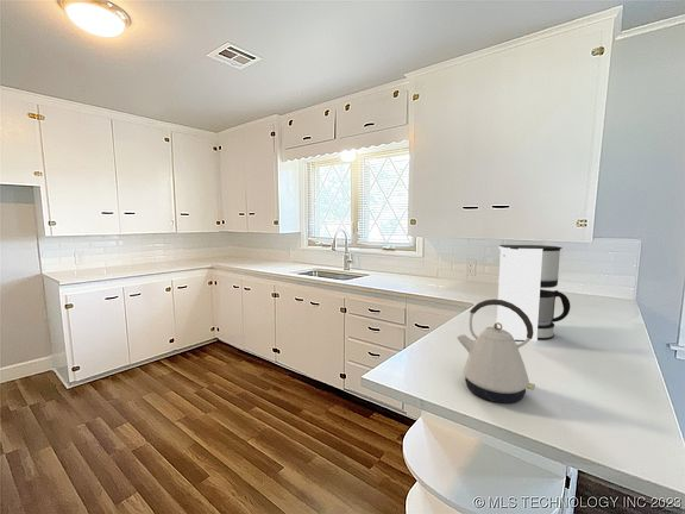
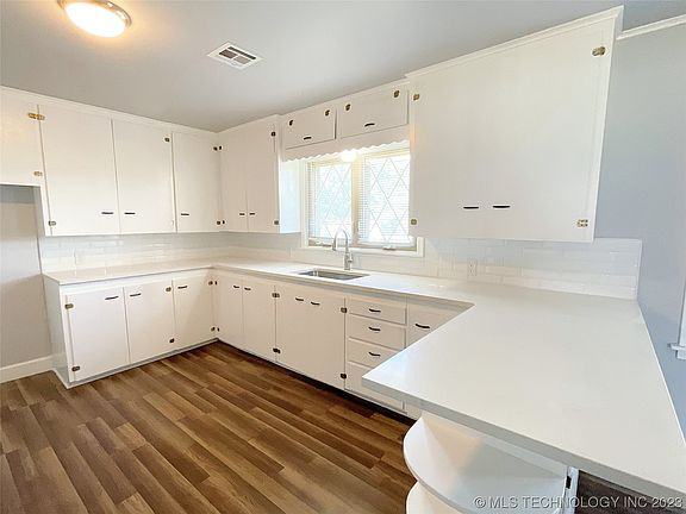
- kettle (494, 345)
- coffee maker (534, 290)
